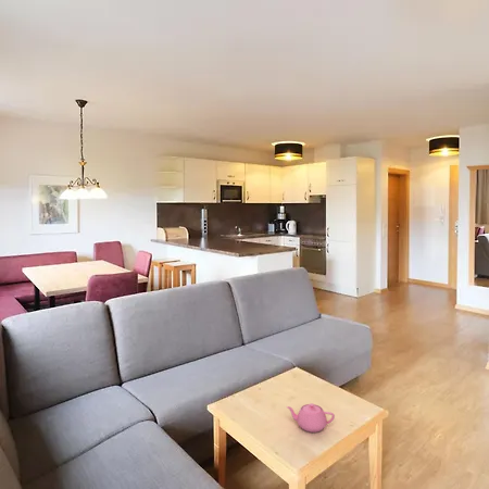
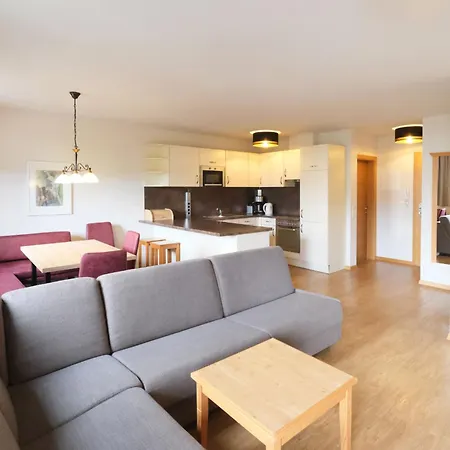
- teapot (310, 415)
